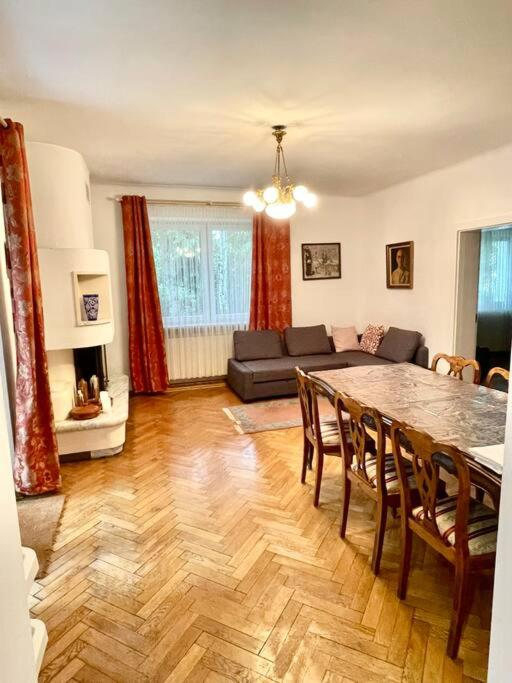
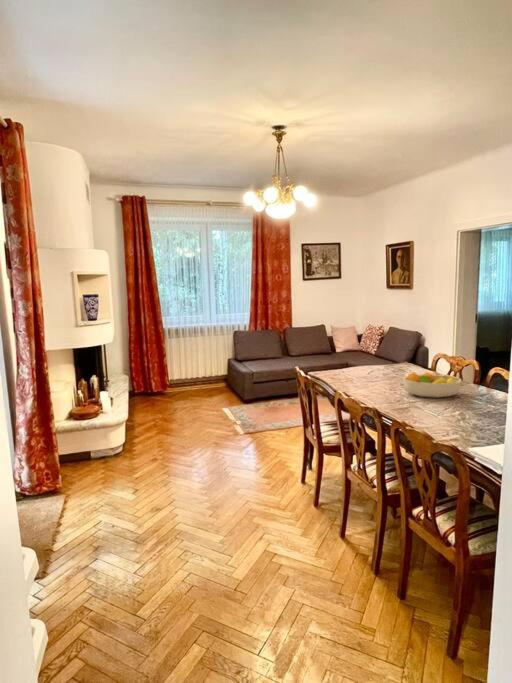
+ fruit bowl (431, 383)
